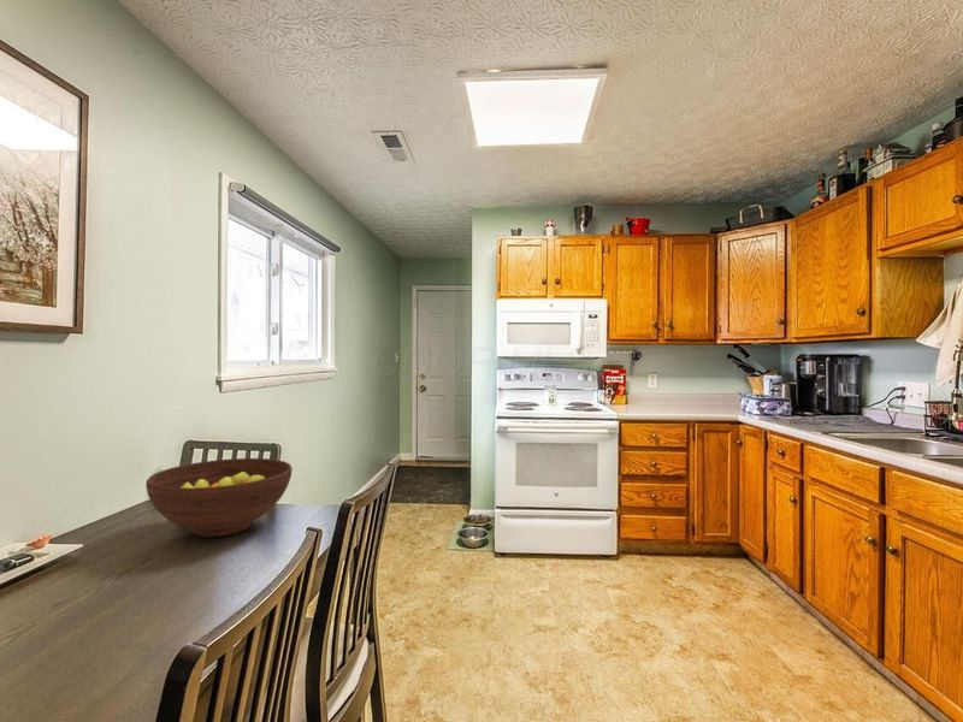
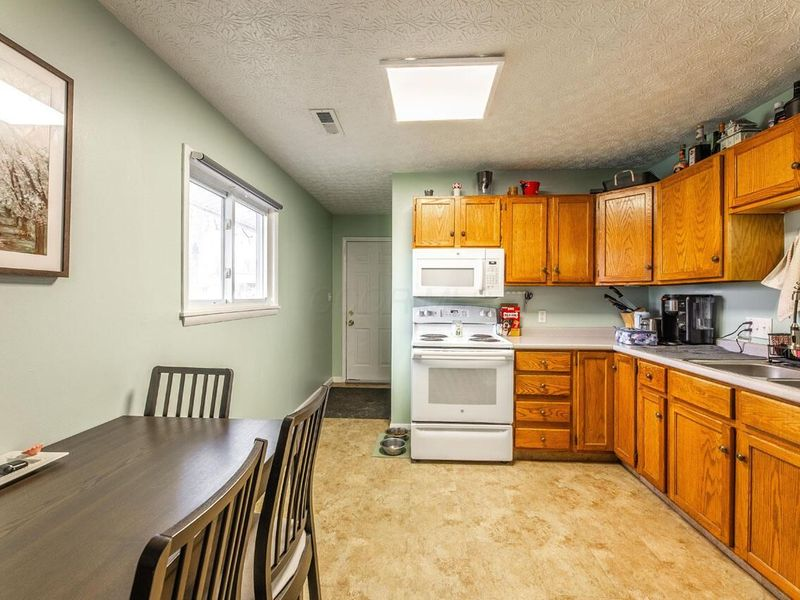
- fruit bowl (223, 499)
